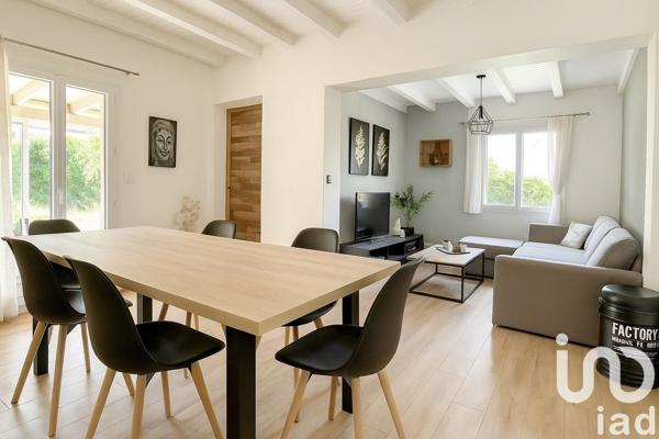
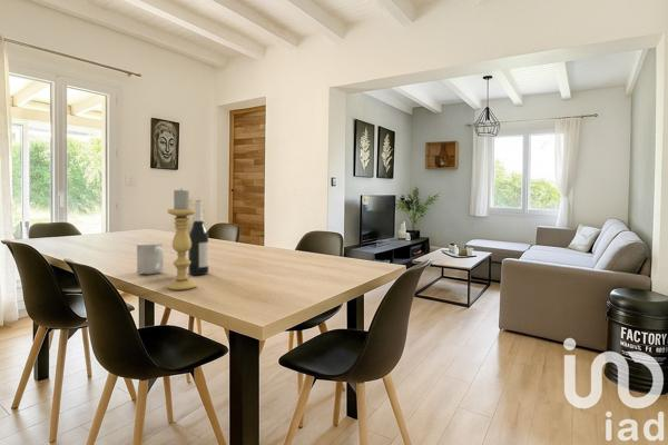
+ candle holder (181, 237)
+ wine bottle (198, 237)
+ mug (153, 258)
